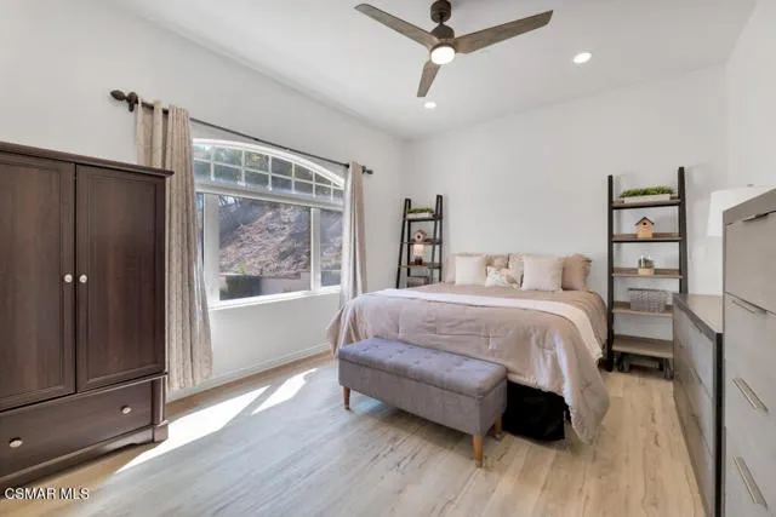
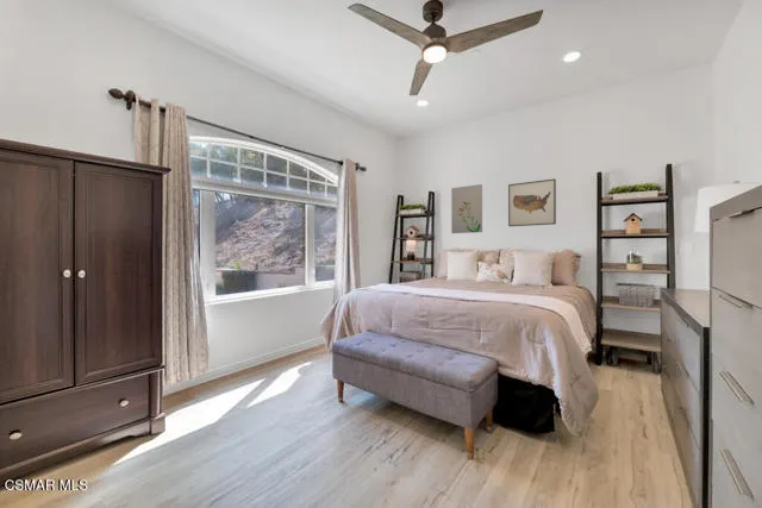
+ wall art (466, 209)
+ wall art (531, 203)
